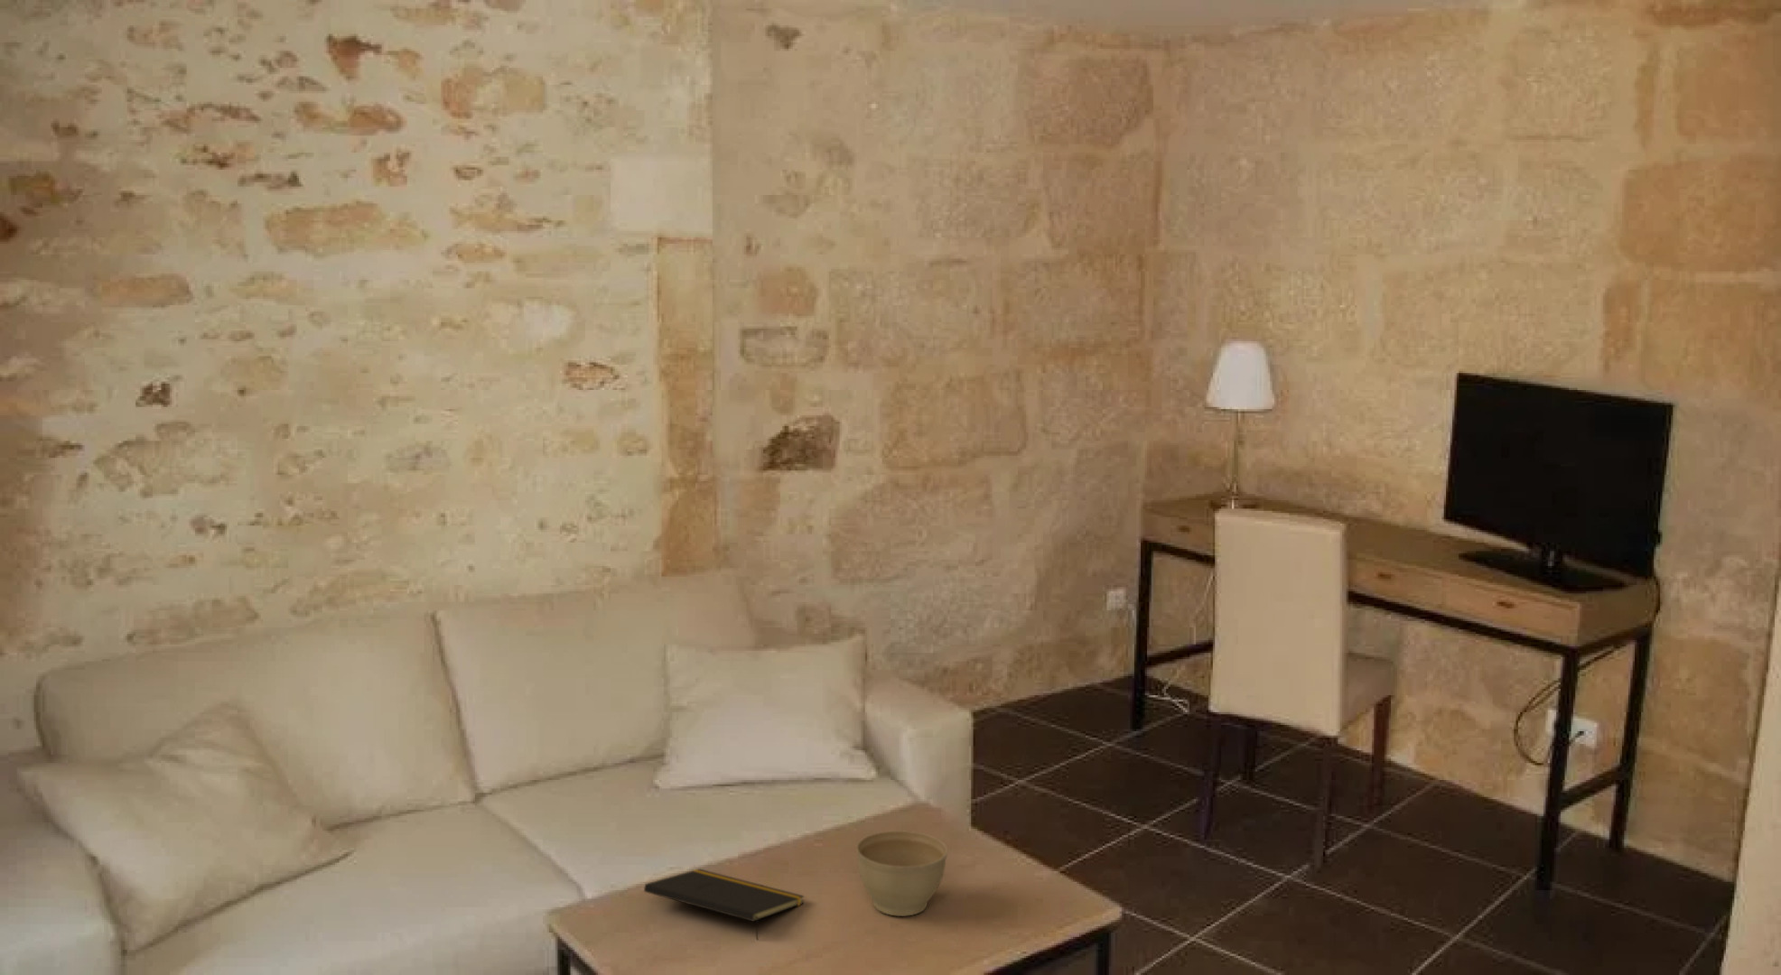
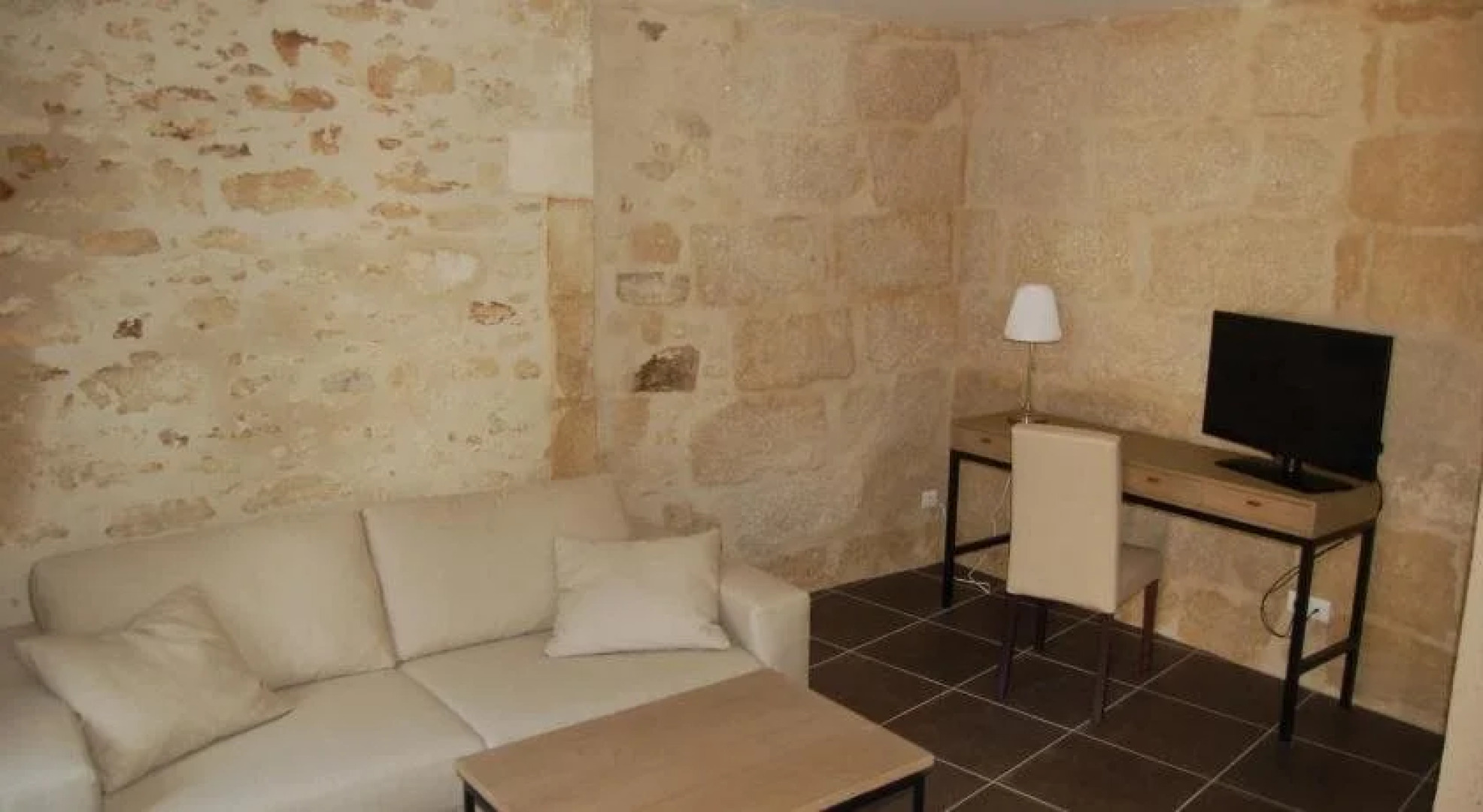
- notepad (724, 893)
- planter bowl (902, 877)
